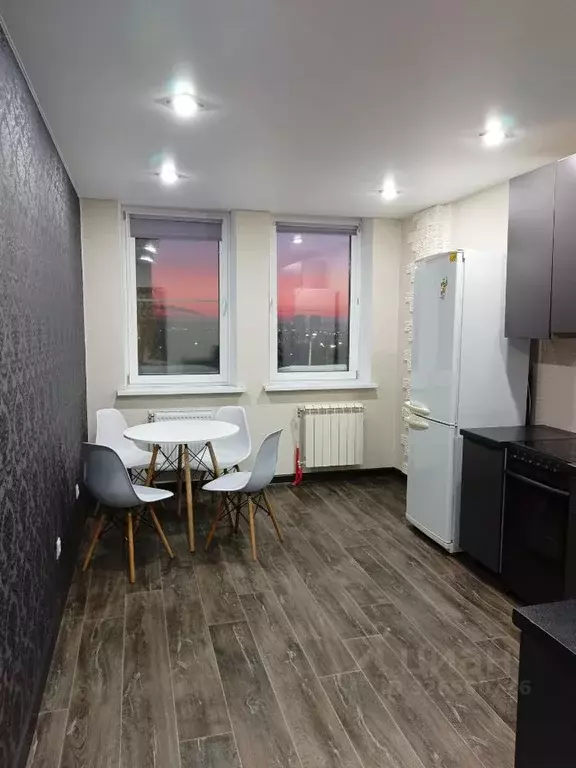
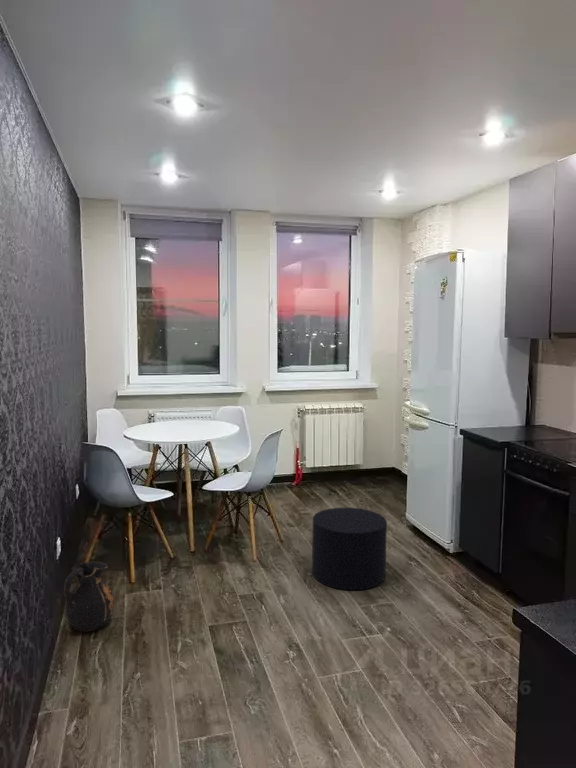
+ stool (349, 546)
+ ceramic jug (89, 593)
